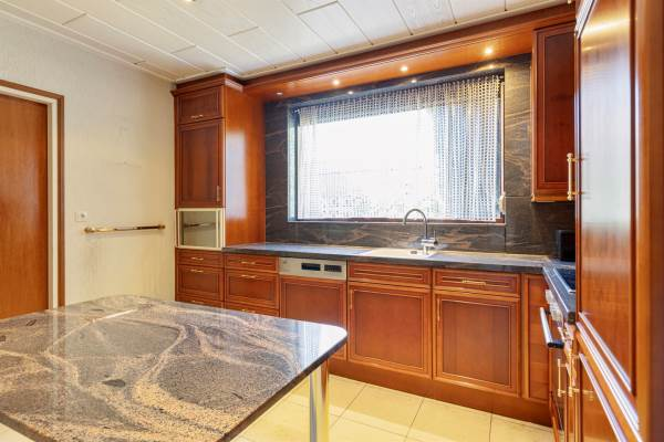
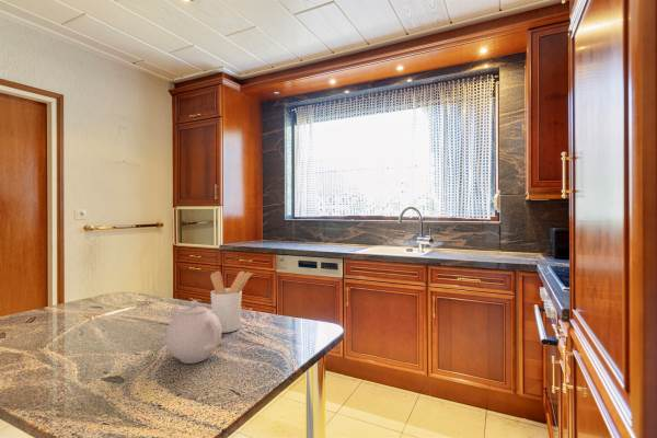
+ teapot (194, 328)
+ utensil holder (232, 299)
